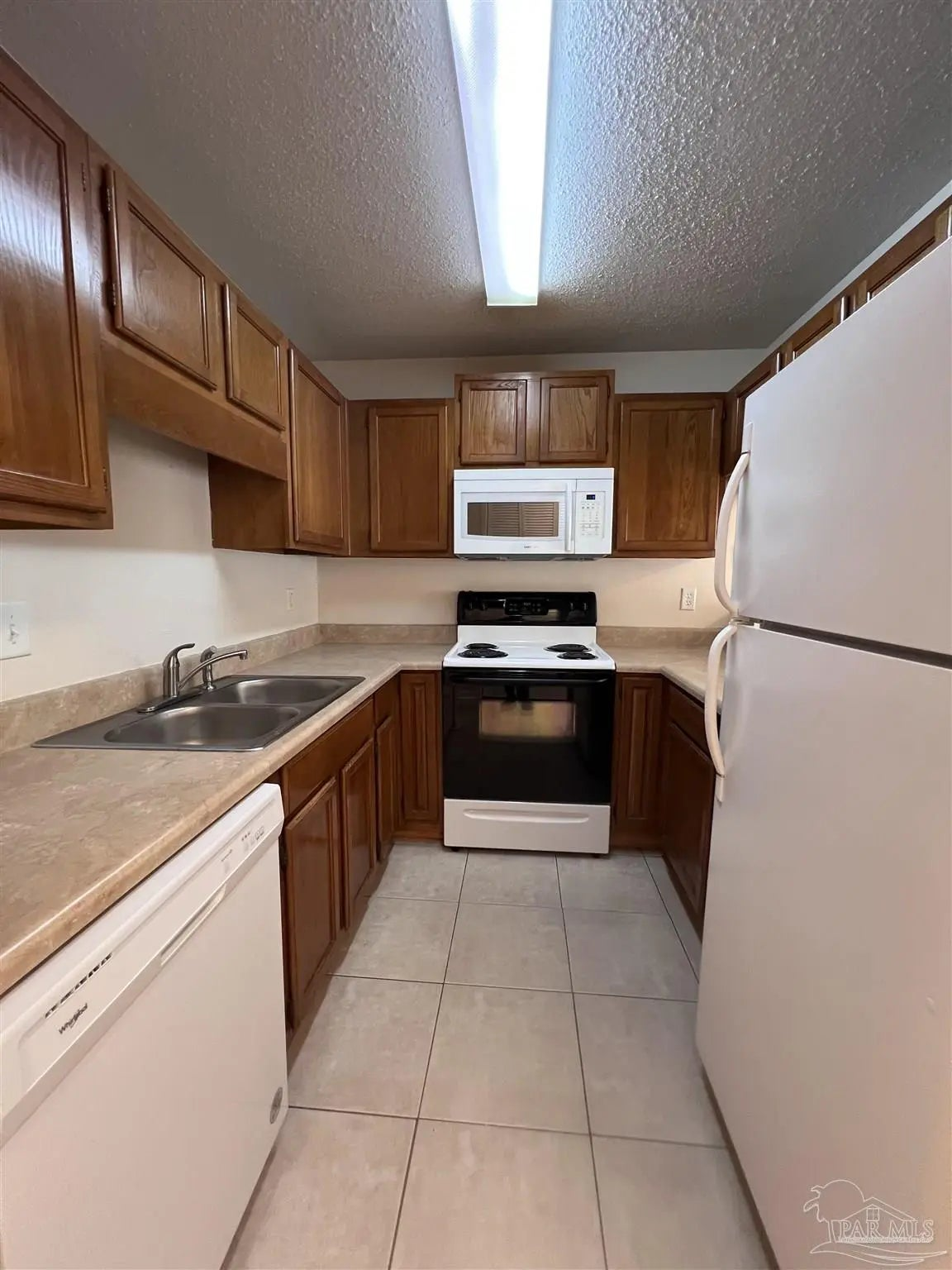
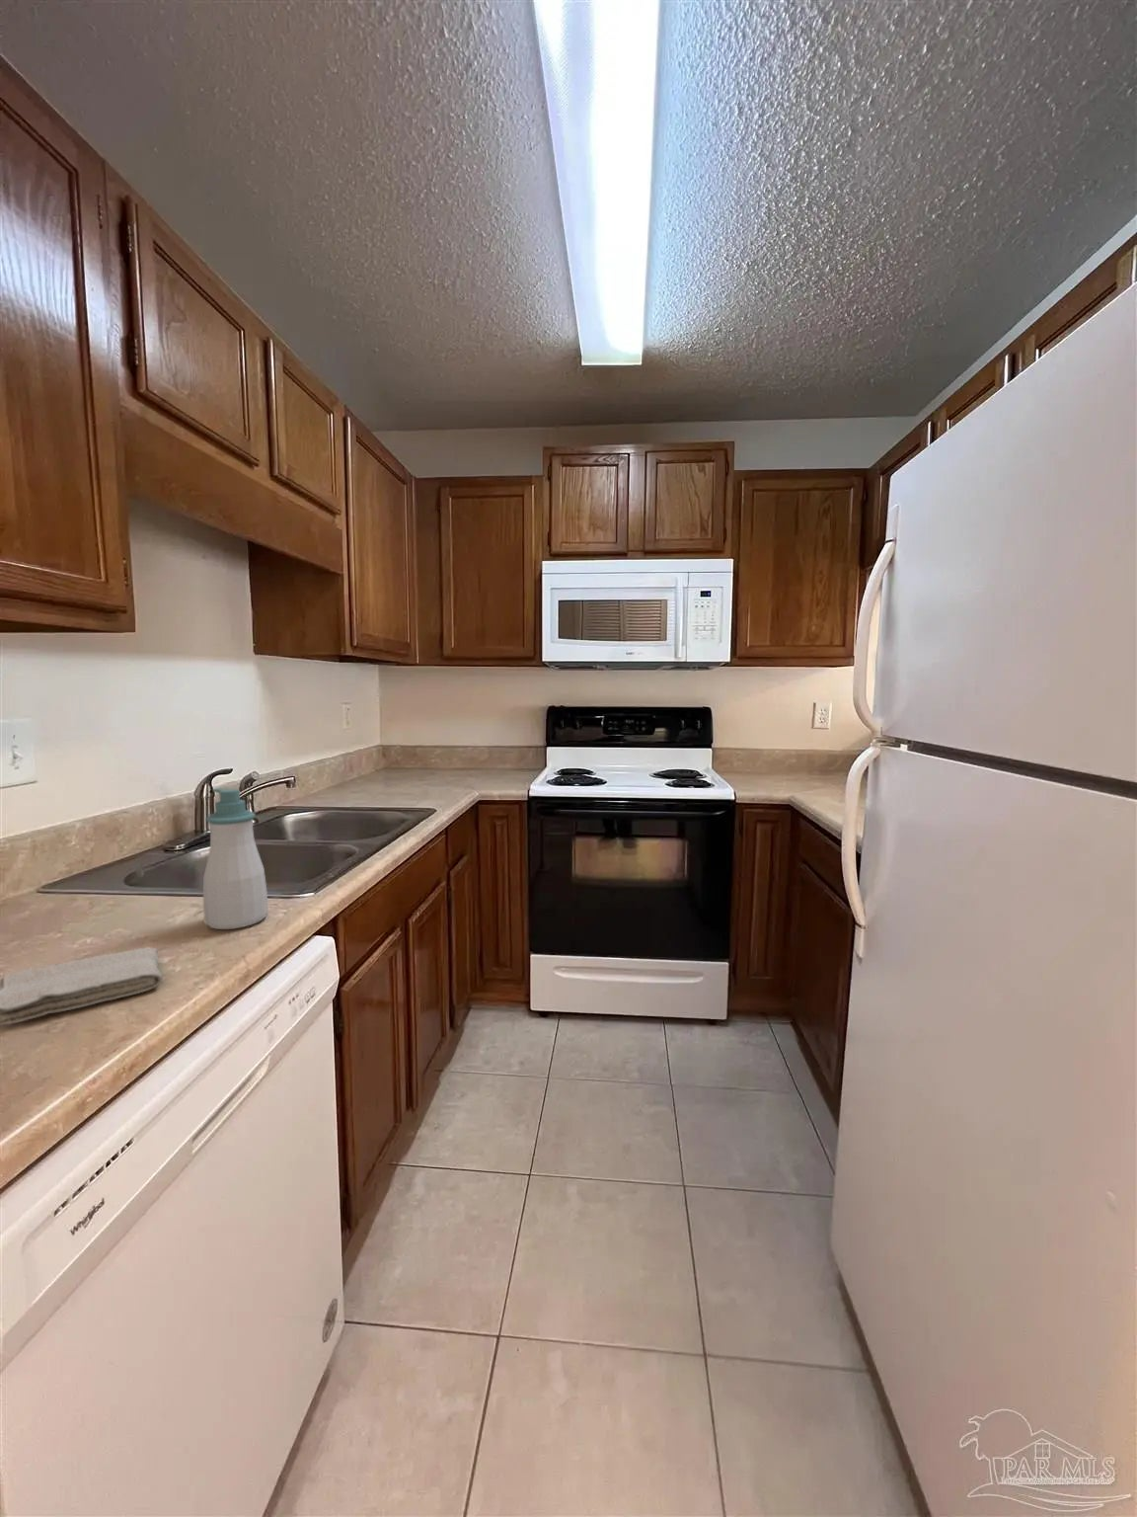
+ washcloth (79, 981)
+ soap bottle (233, 855)
